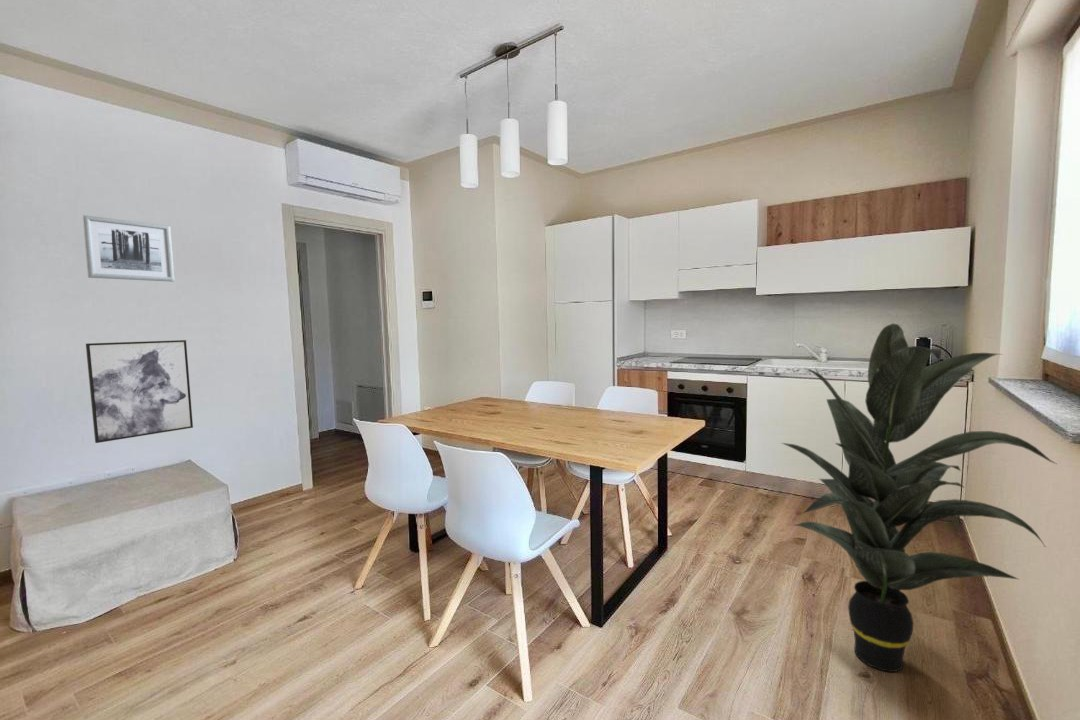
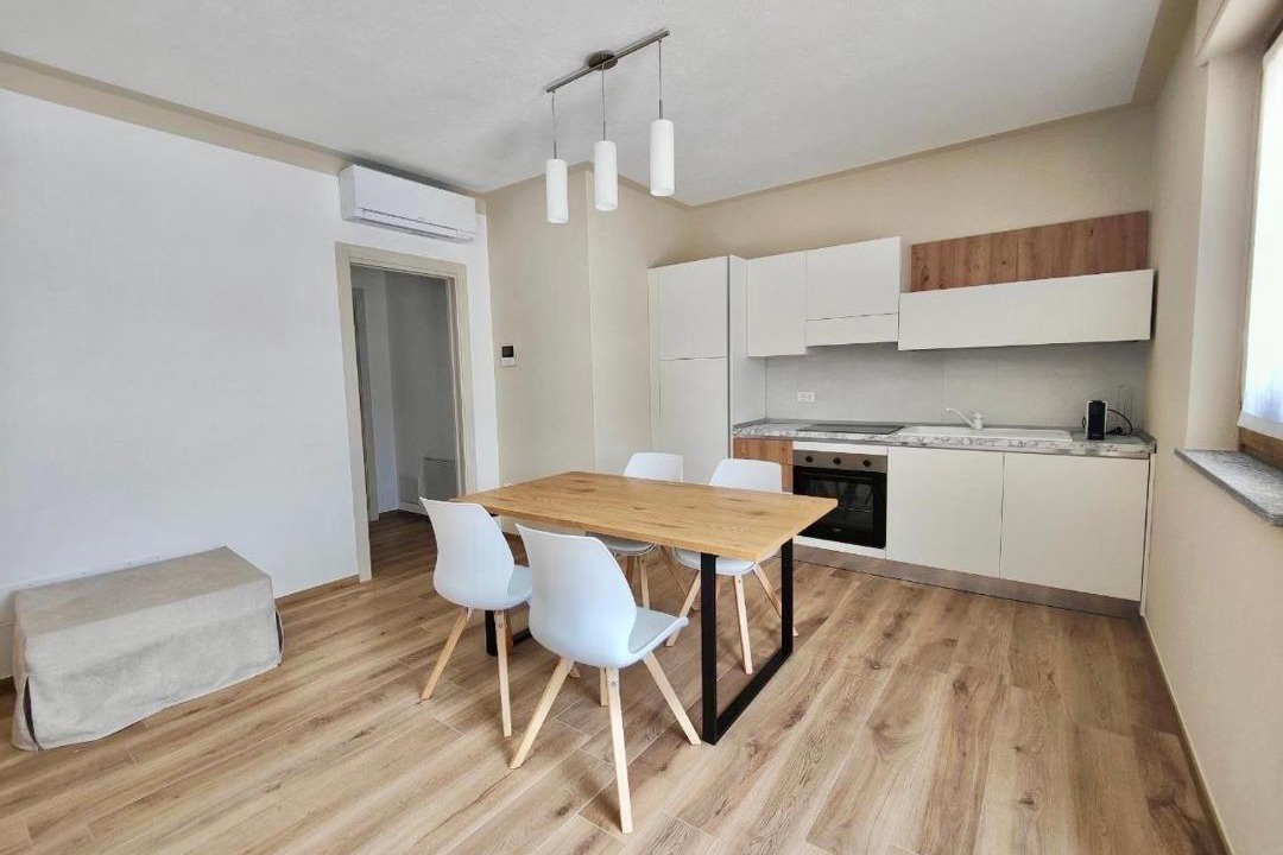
- wall art (131, 250)
- wall art (143, 388)
- indoor plant (894, 493)
